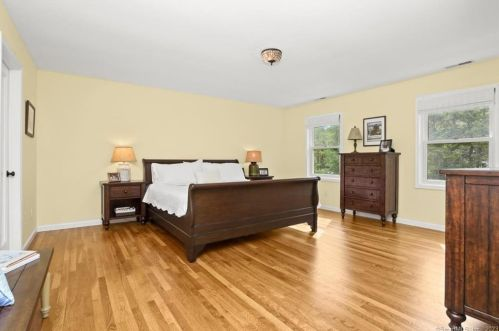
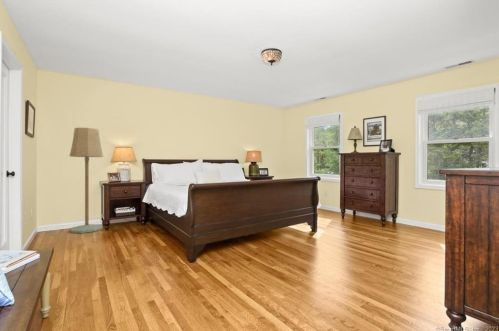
+ floor lamp (86, 179)
